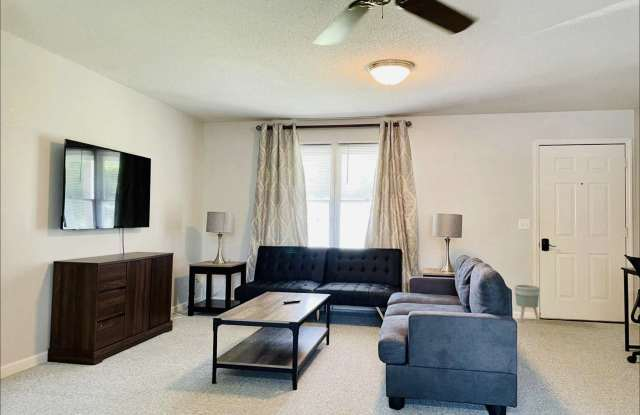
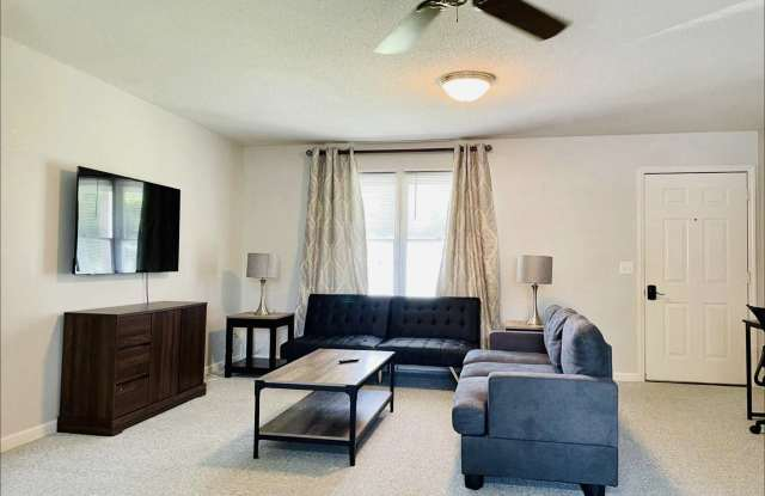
- planter (527, 303)
